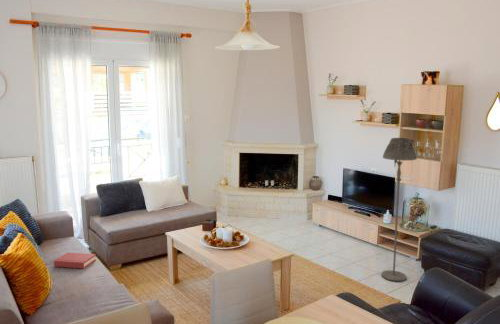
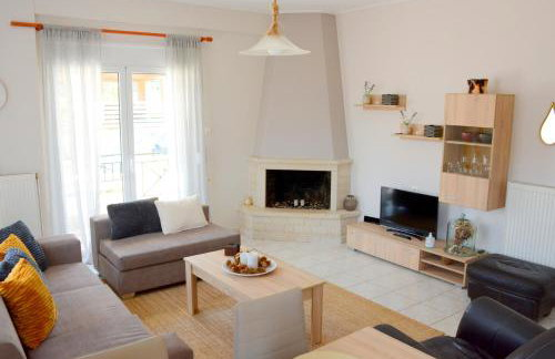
- hardback book (75, 260)
- floor lamp (396, 208)
